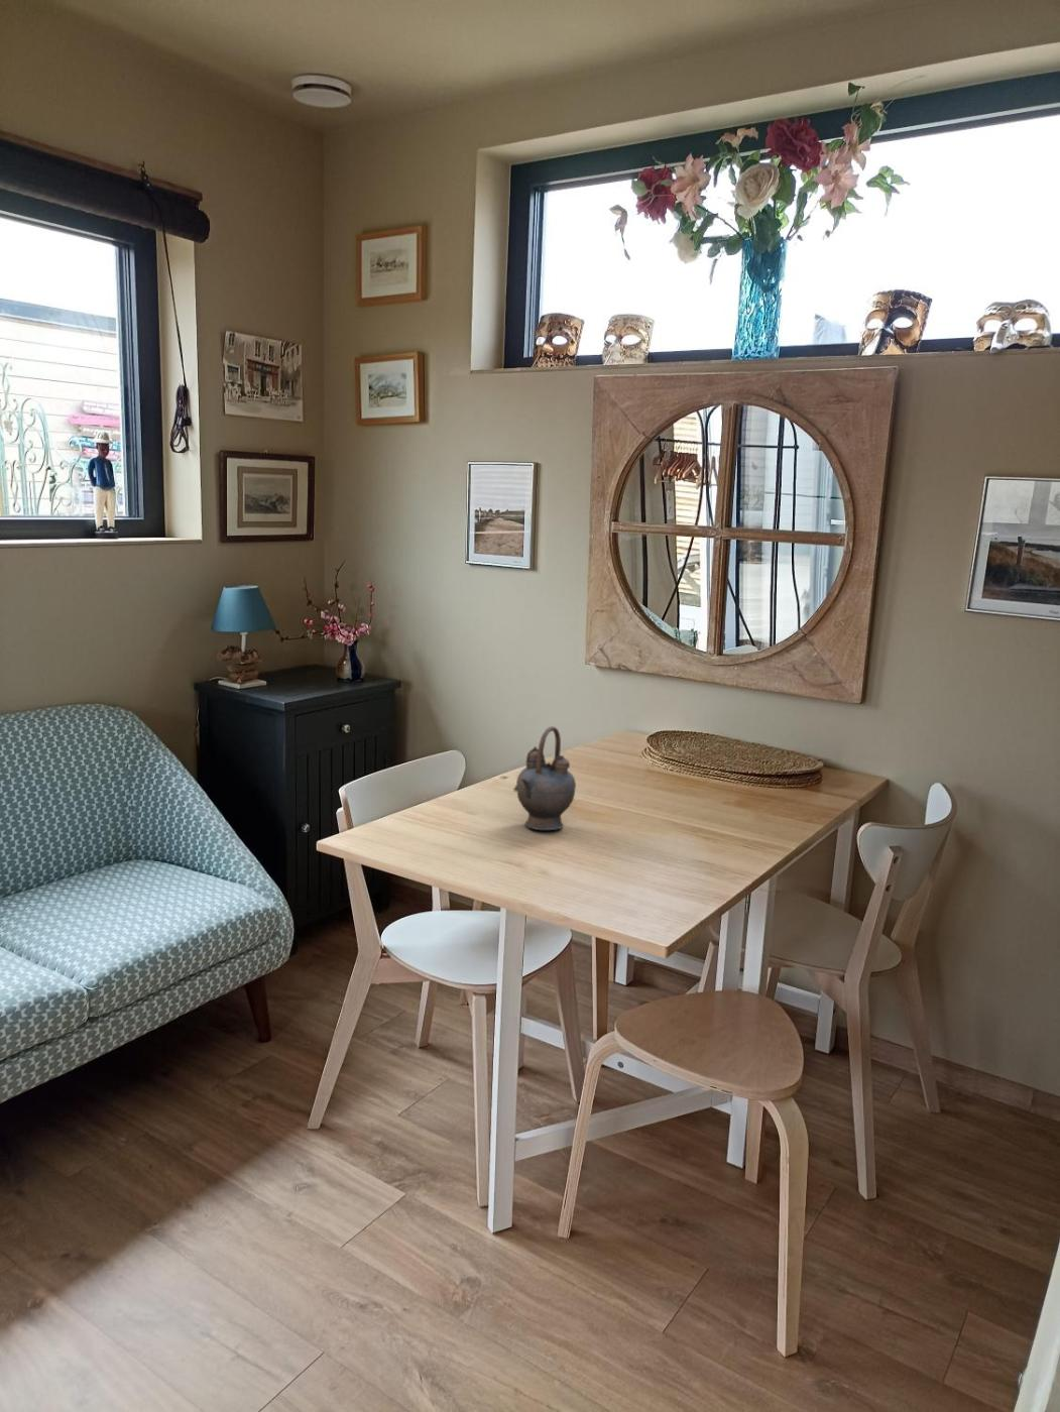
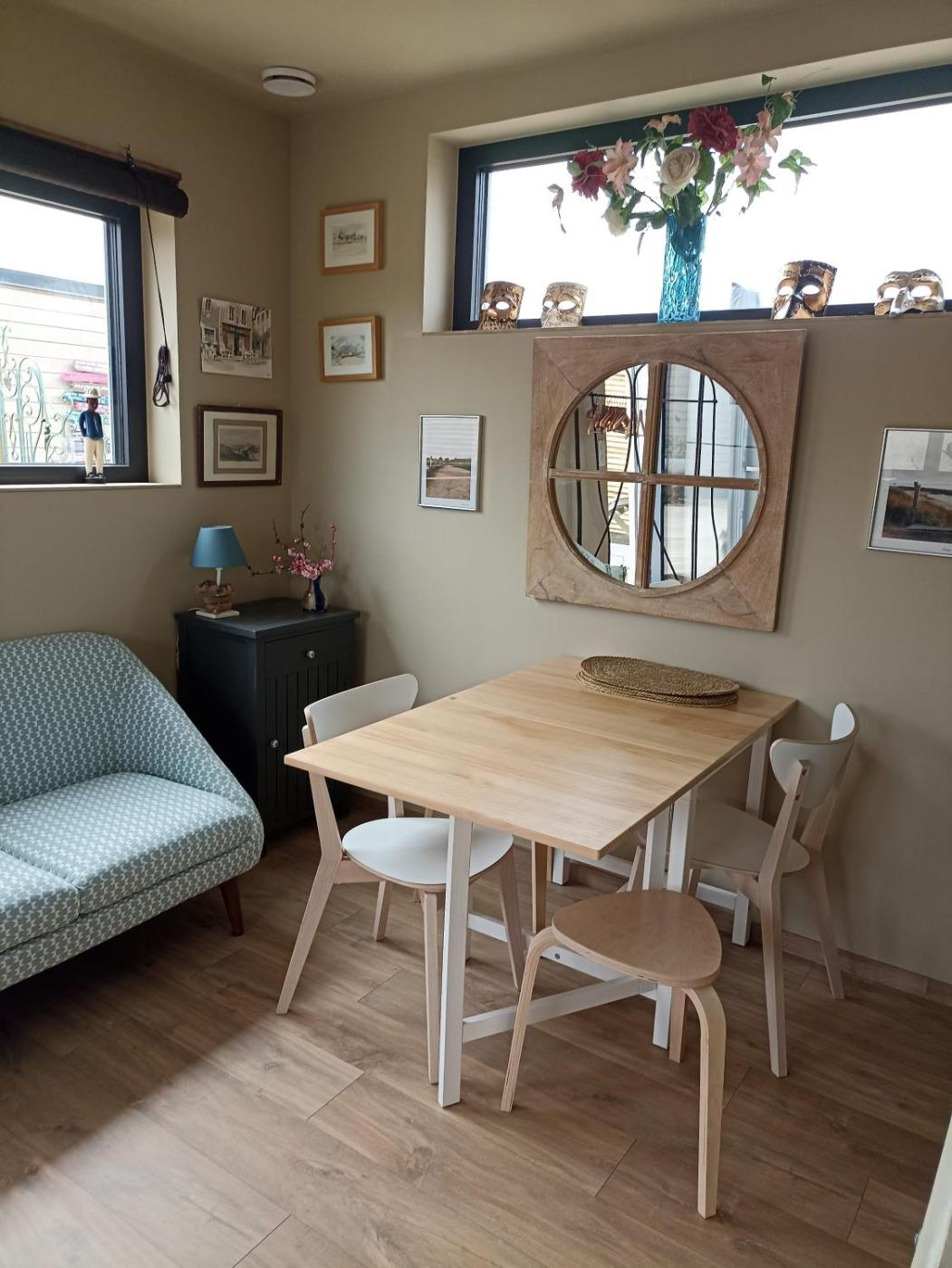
- teapot (541, 777)
